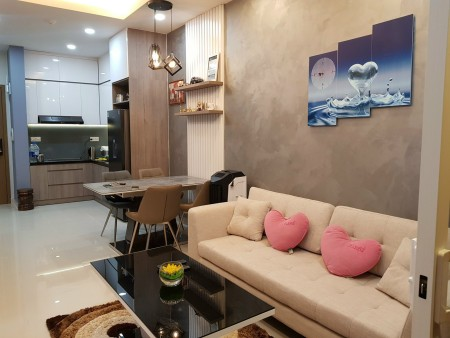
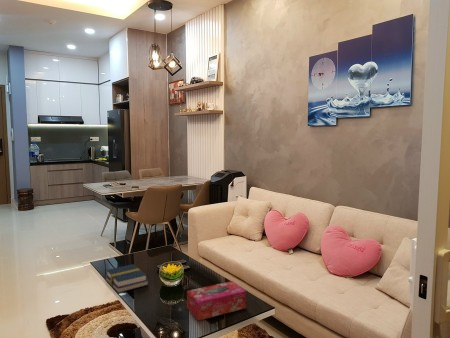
+ tissue box (216, 299)
+ book (126, 277)
